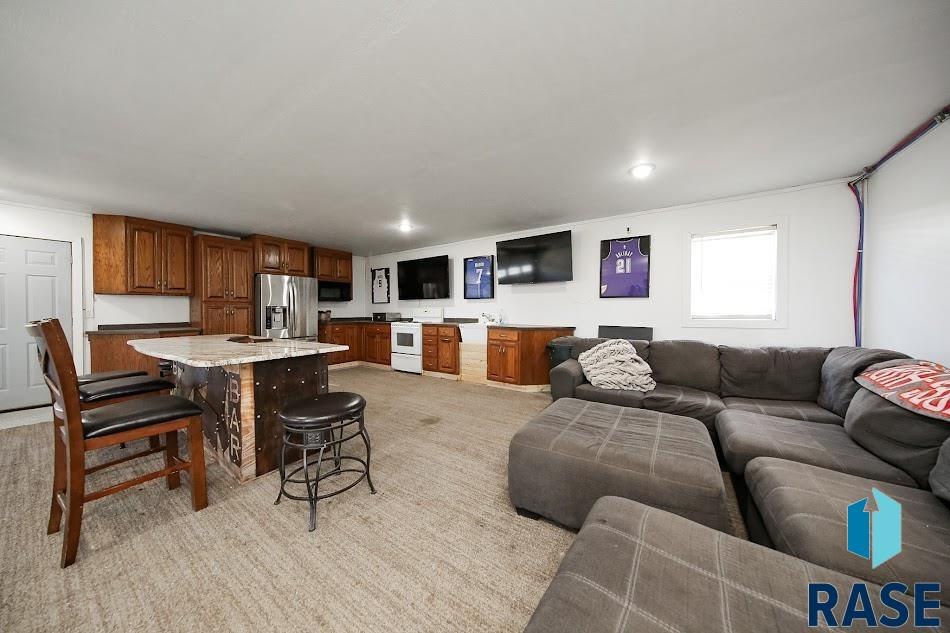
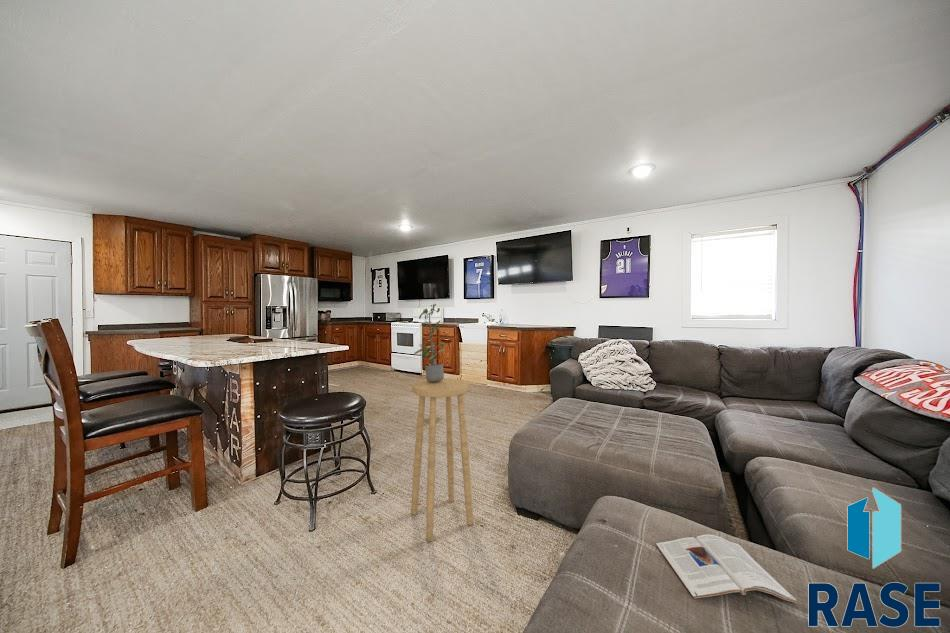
+ stool (434, 450)
+ potted plant (434, 345)
+ magazine (718, 563)
